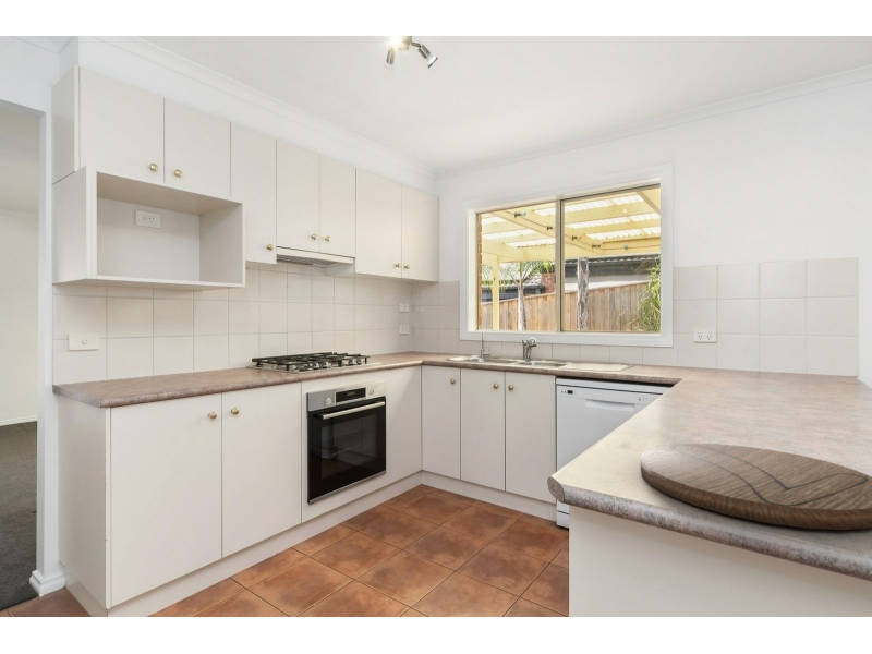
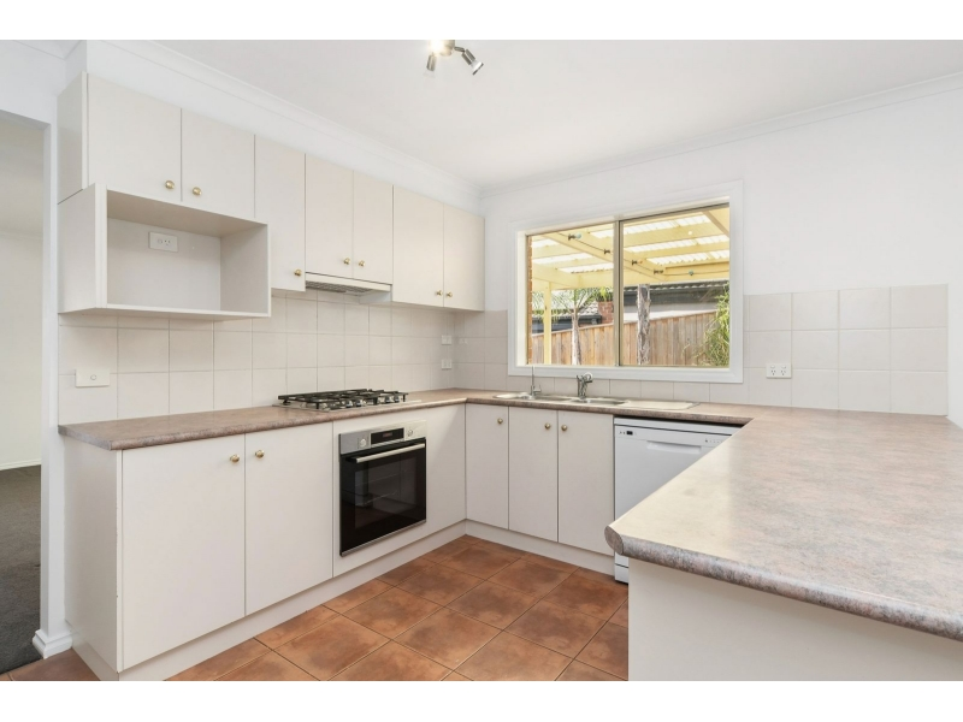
- cutting board (751, 476)
